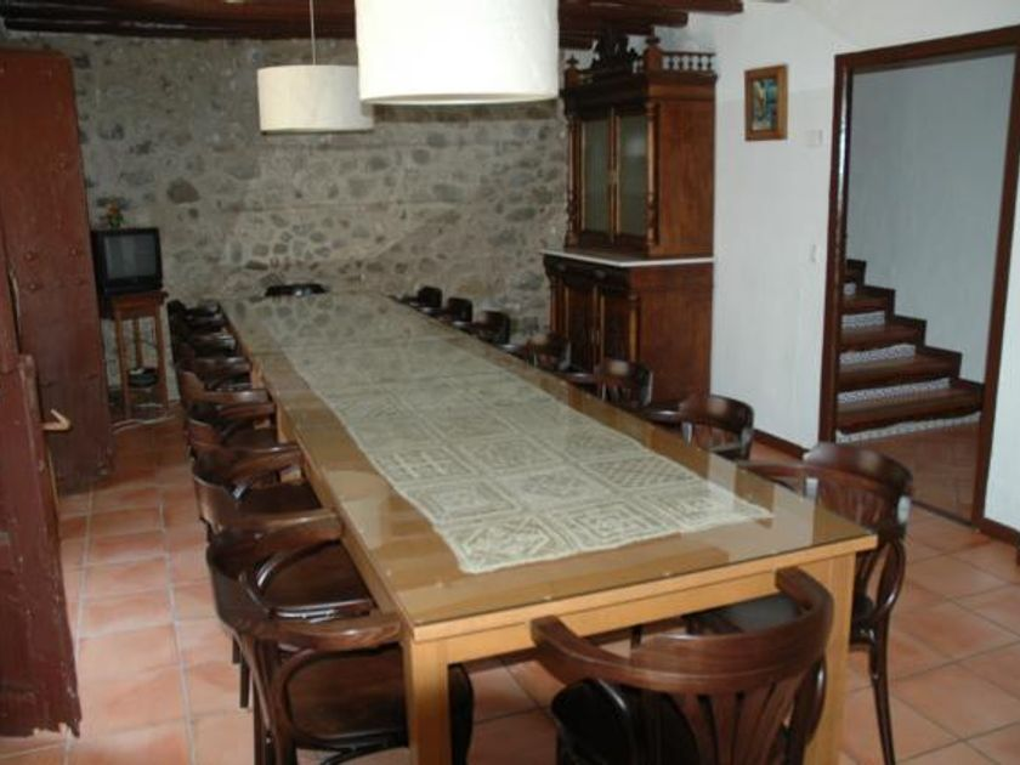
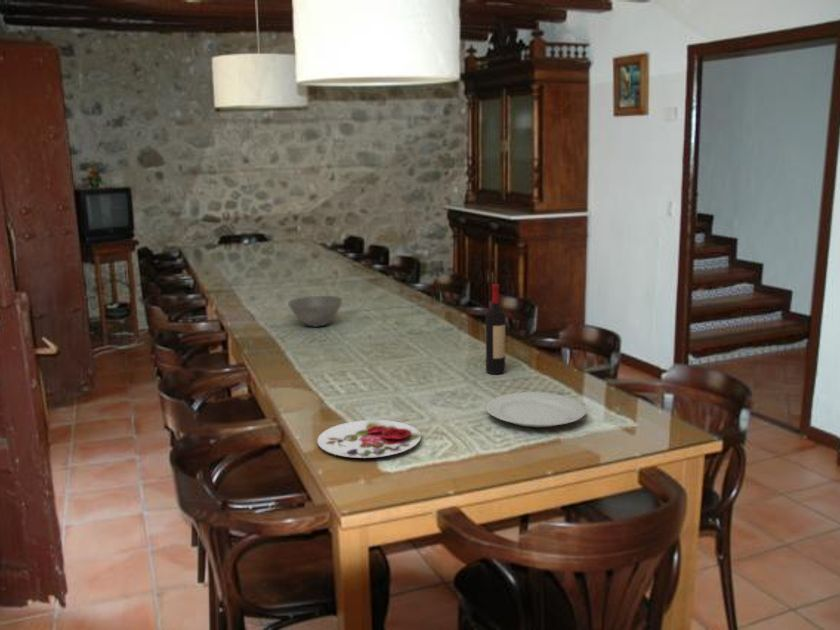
+ wine bottle (495, 328)
+ bowl (315, 312)
+ plate (369, 436)
+ chinaware (535, 411)
